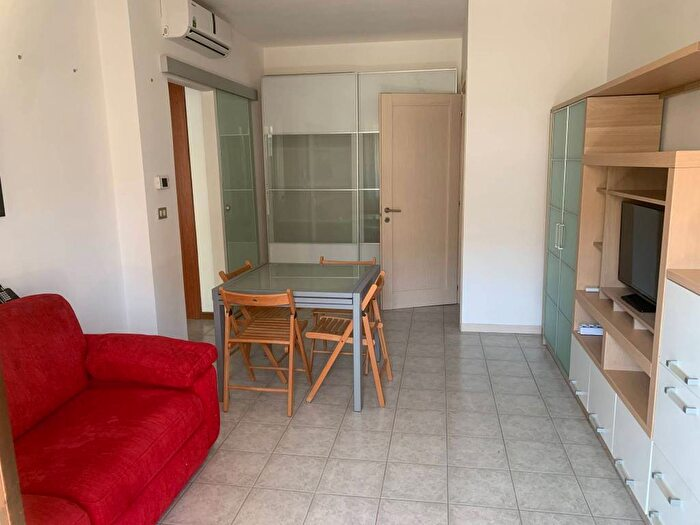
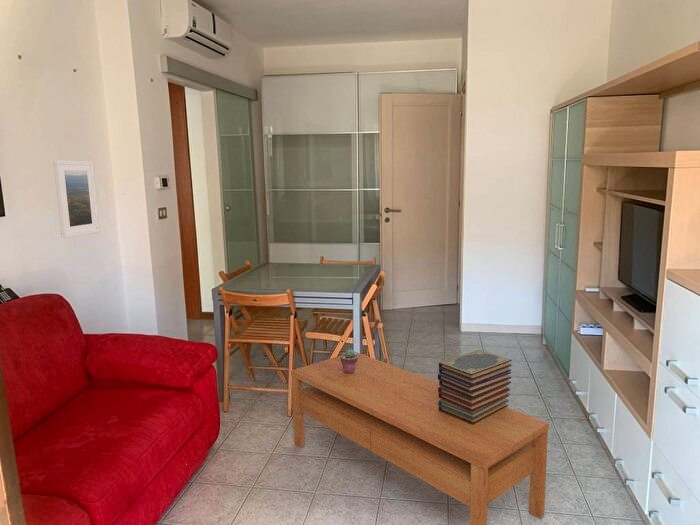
+ potted succulent (349, 360)
+ book stack (474, 385)
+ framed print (77, 198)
+ coffee table (403, 435)
